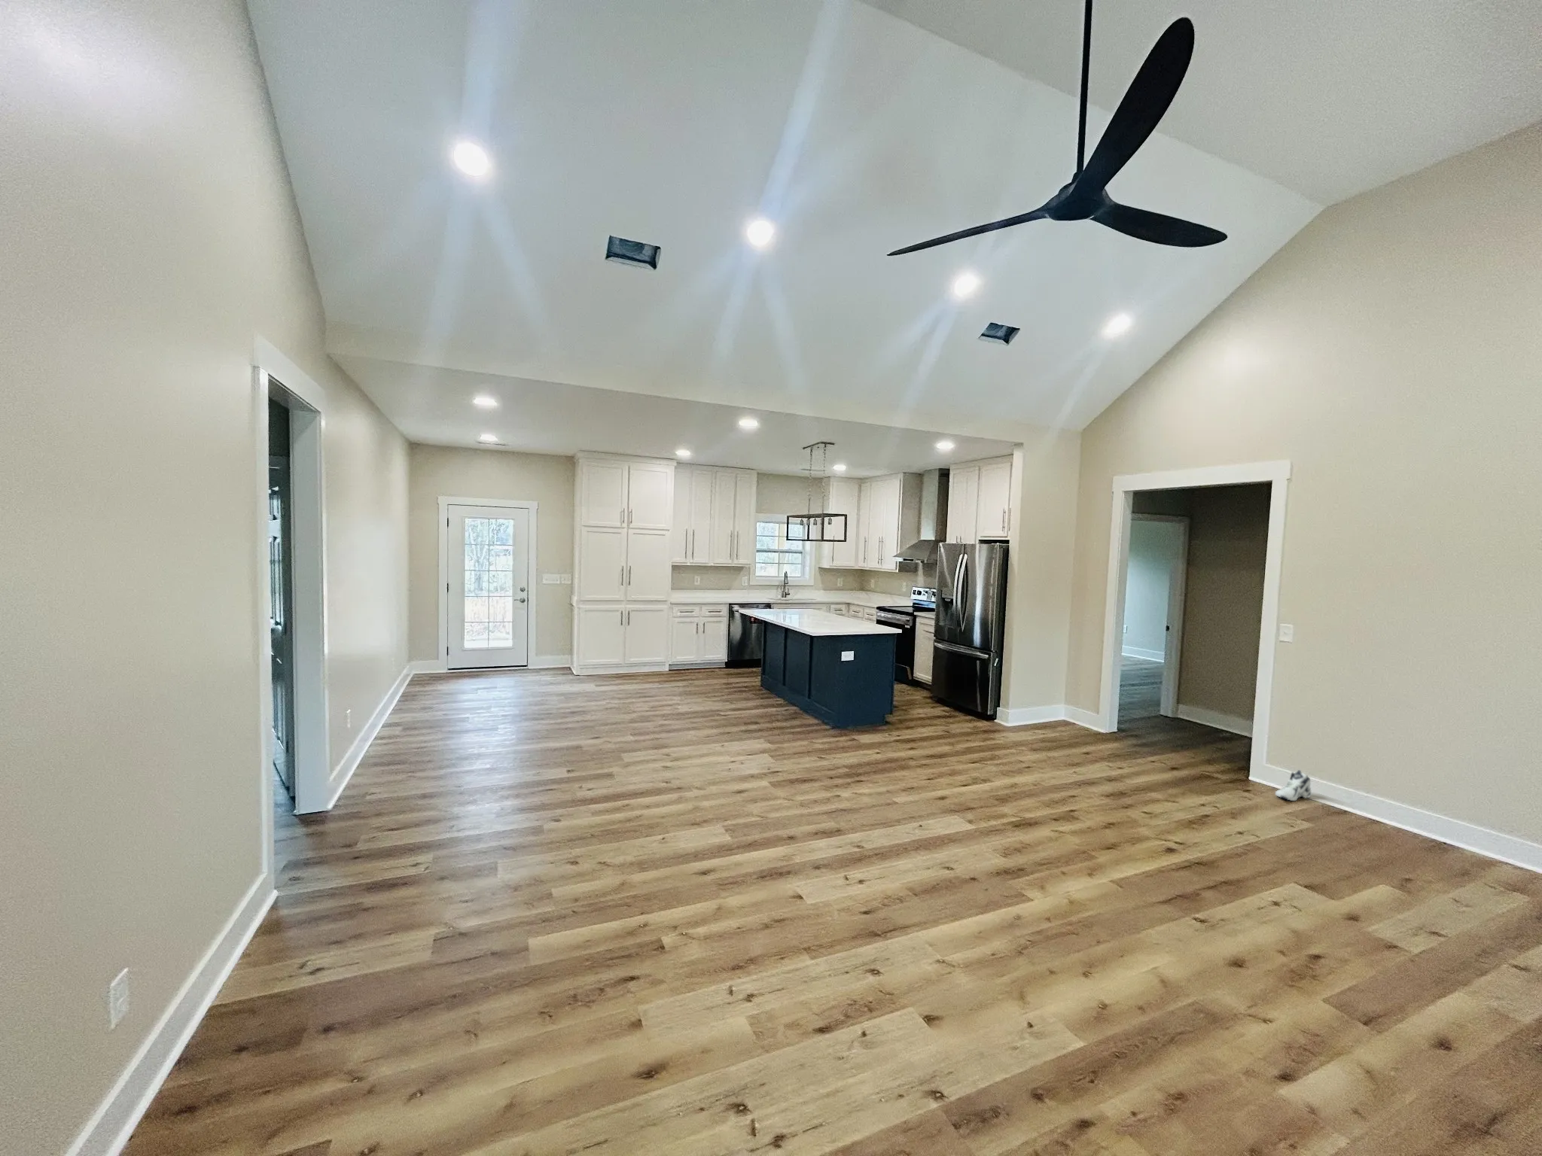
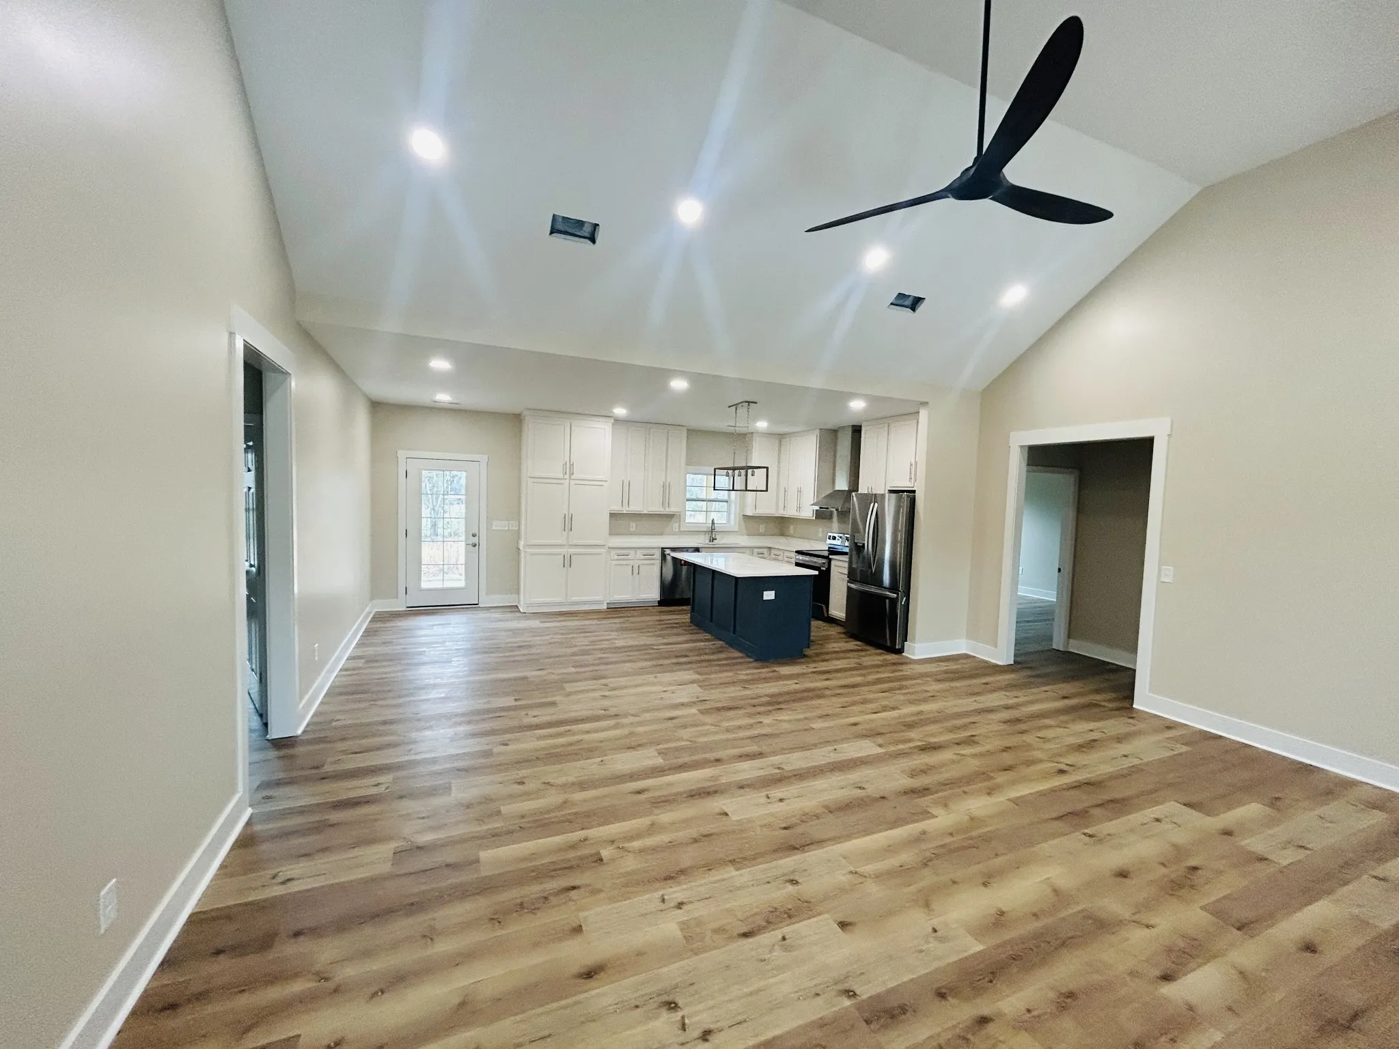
- sneaker (1293, 783)
